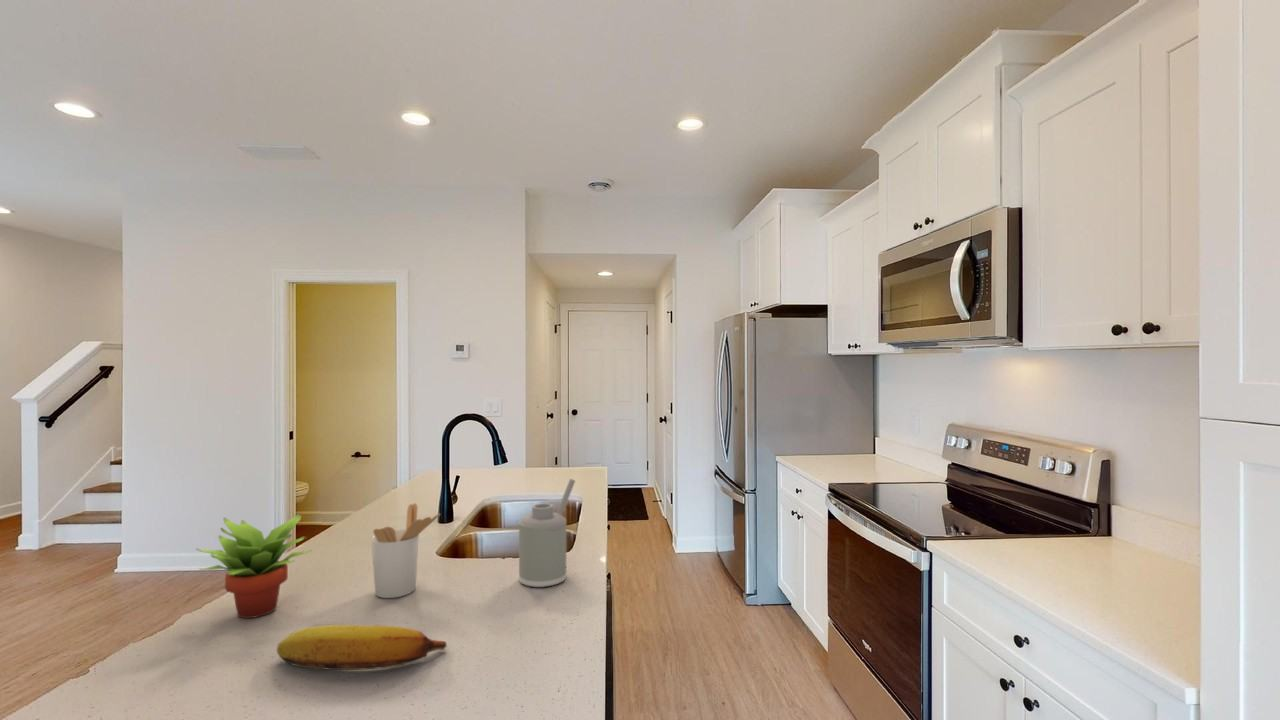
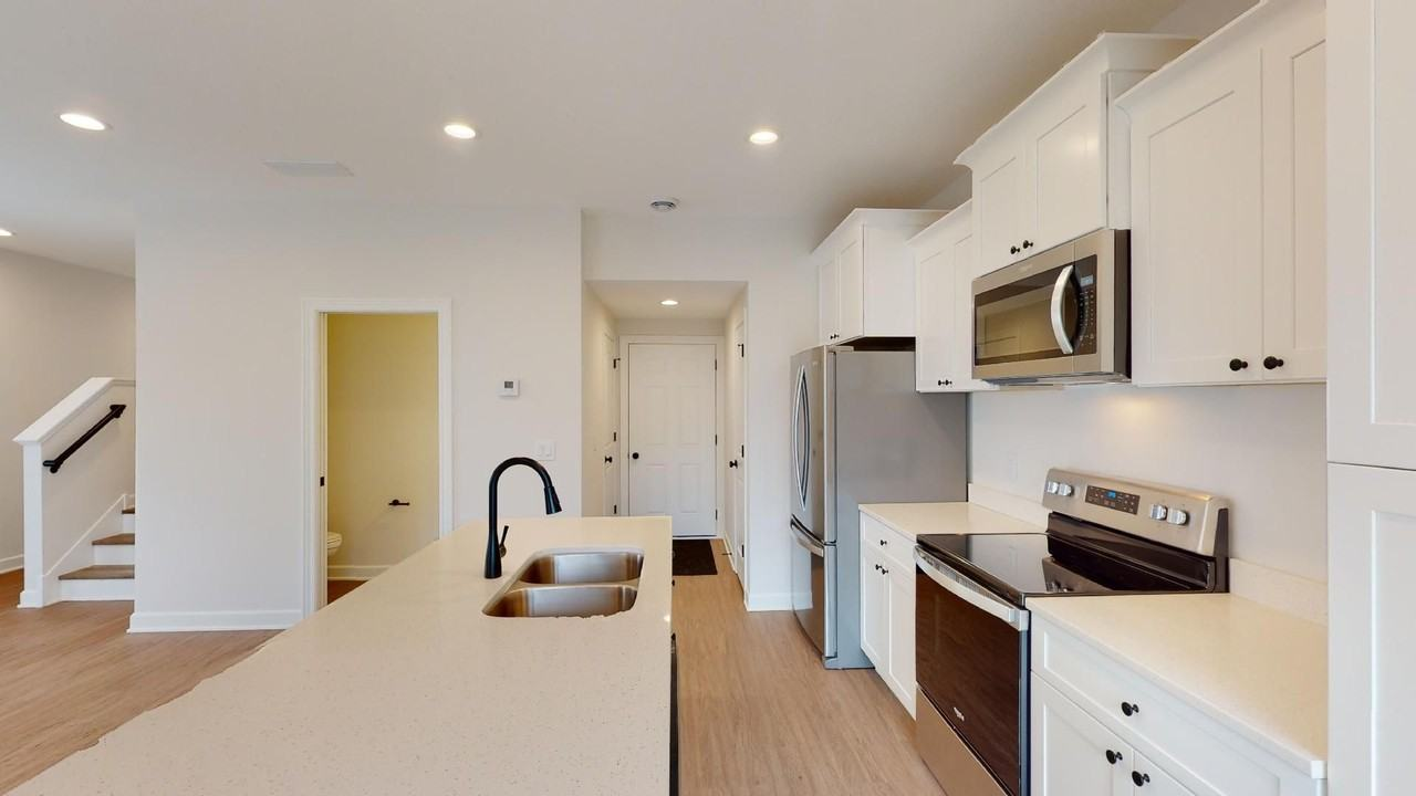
- fruit (364, 635)
- succulent plant (255, 563)
- utensil holder (405, 550)
- soap dispenser (549, 529)
